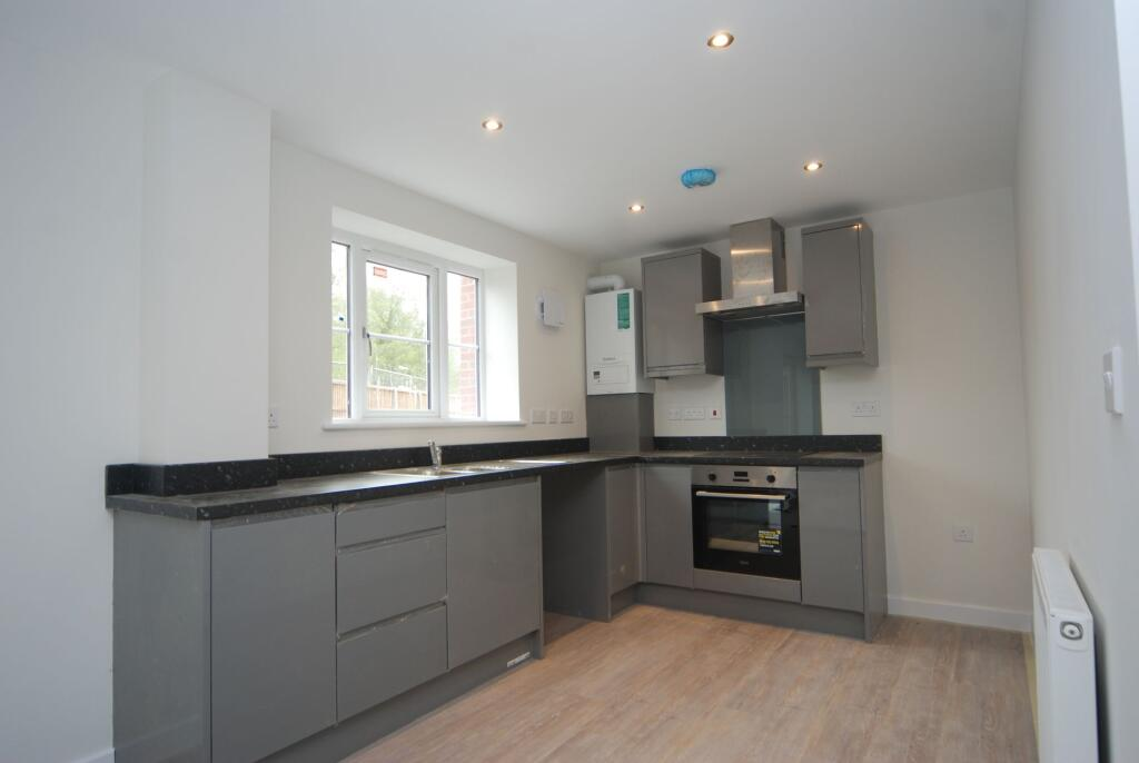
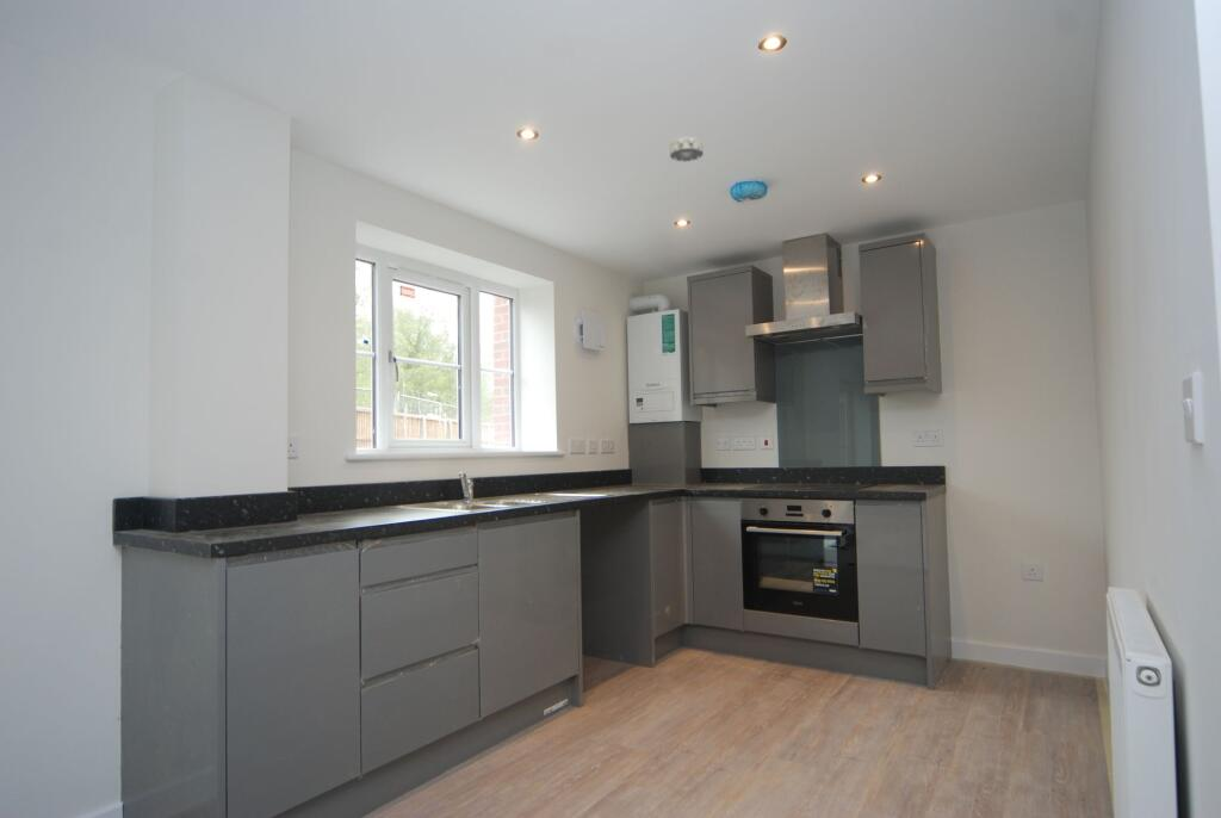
+ smoke detector (686, 148)
